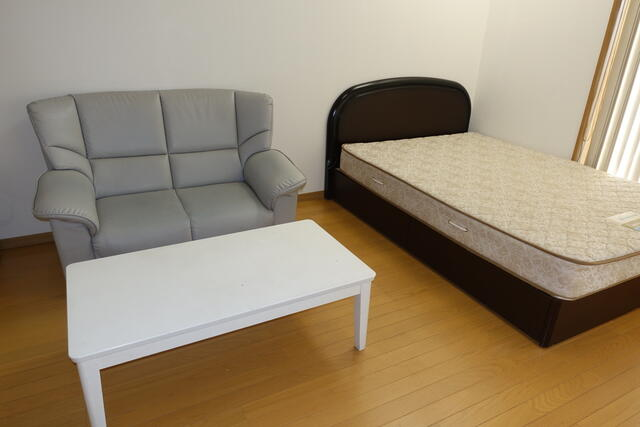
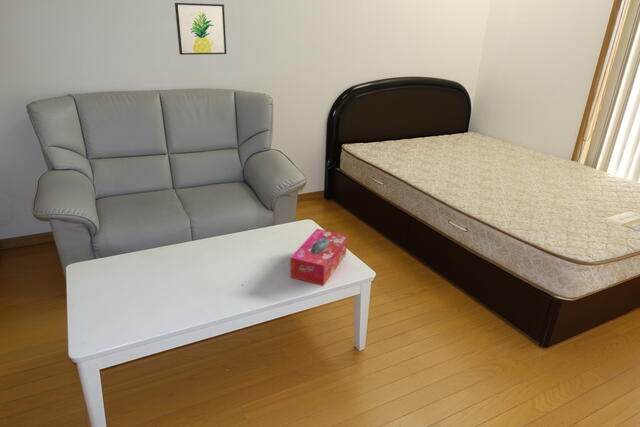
+ wall art (201, 29)
+ tissue box (319, 255)
